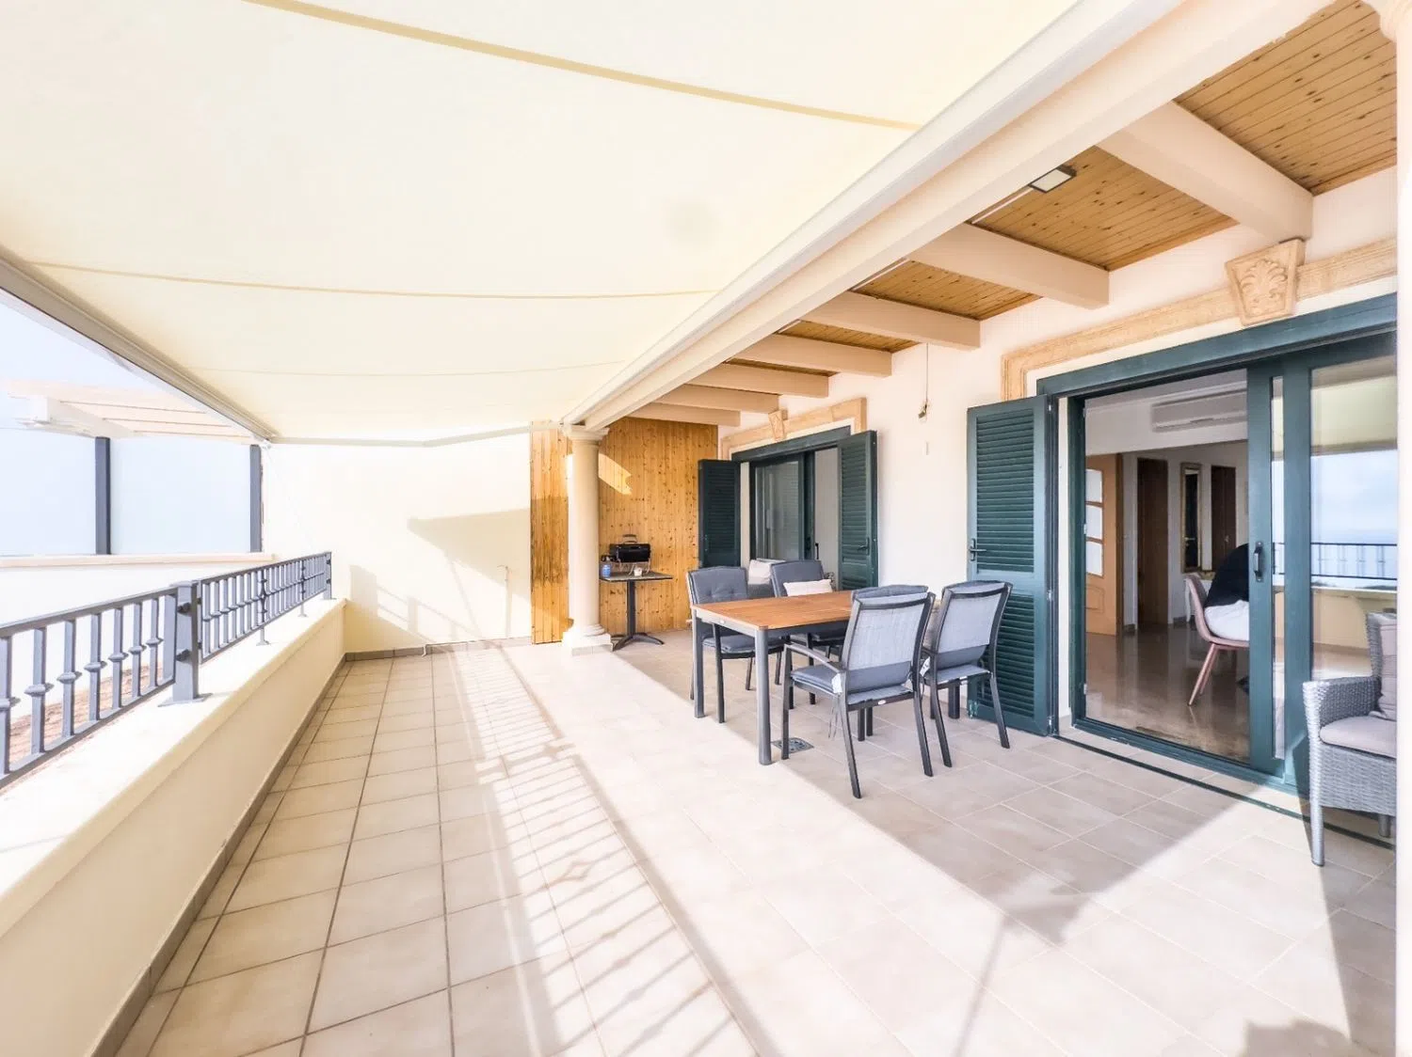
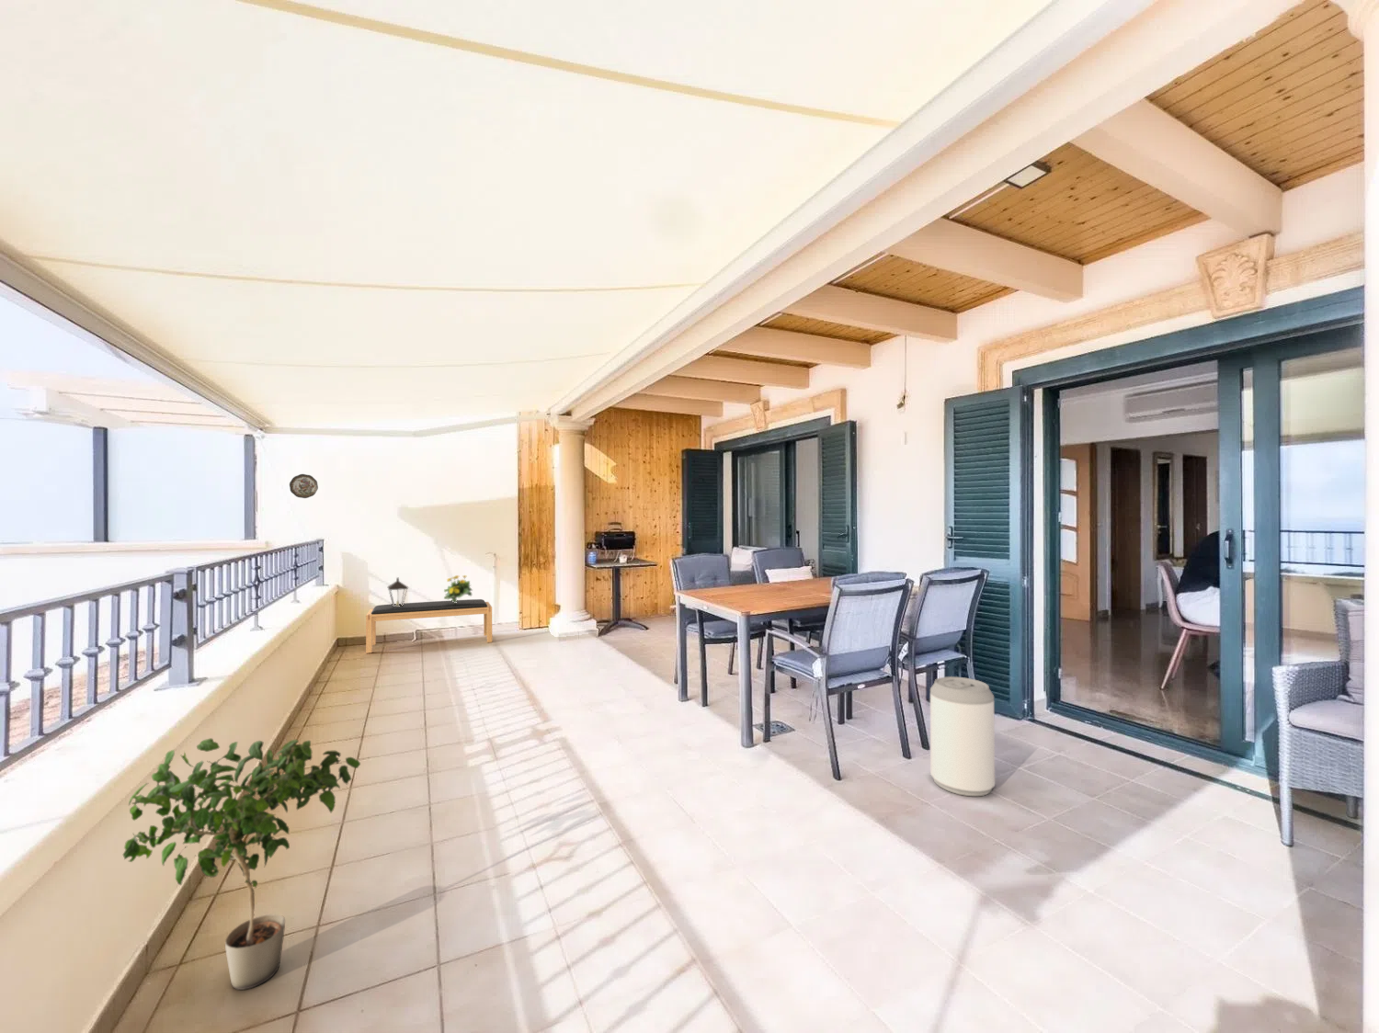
+ flowering plant (459, 588)
+ decorative plate (304, 486)
+ potted plant (250, 864)
+ bench (431, 616)
+ lantern (397, 591)
+ beverage can (961, 734)
